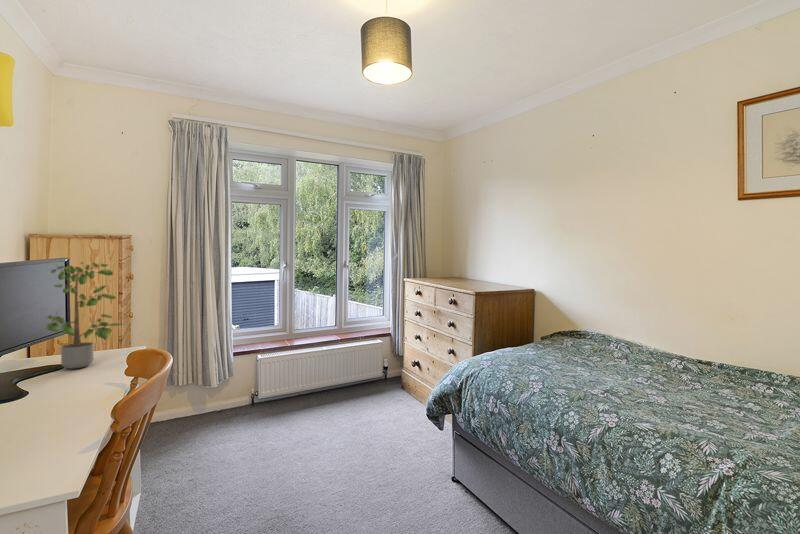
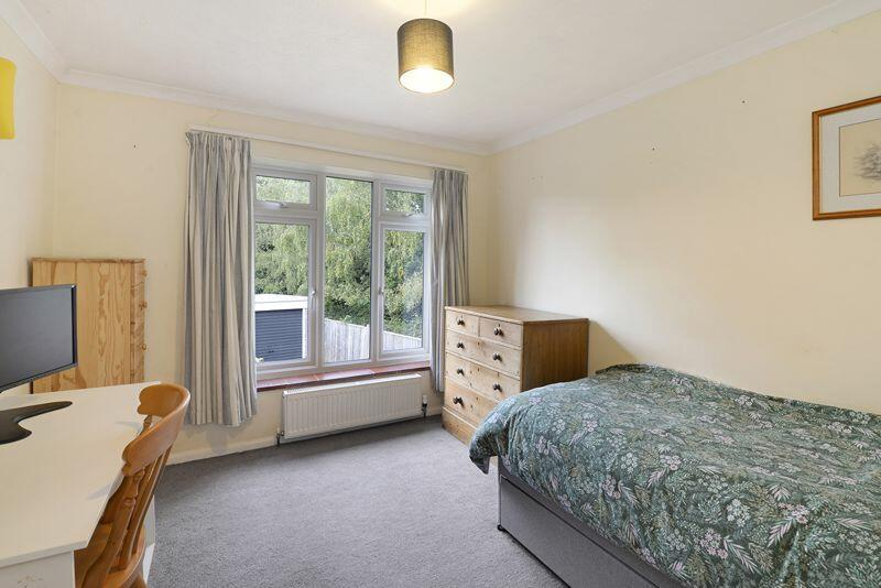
- potted plant (89, 305)
